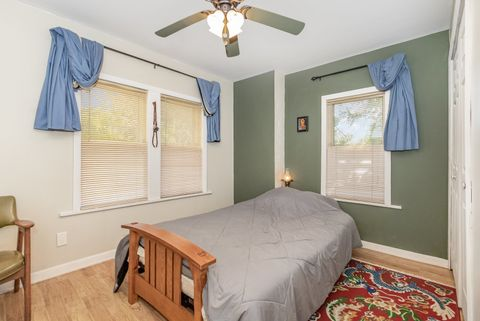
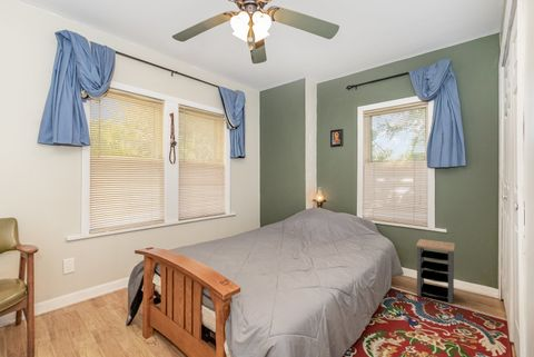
+ side table (435, 269)
